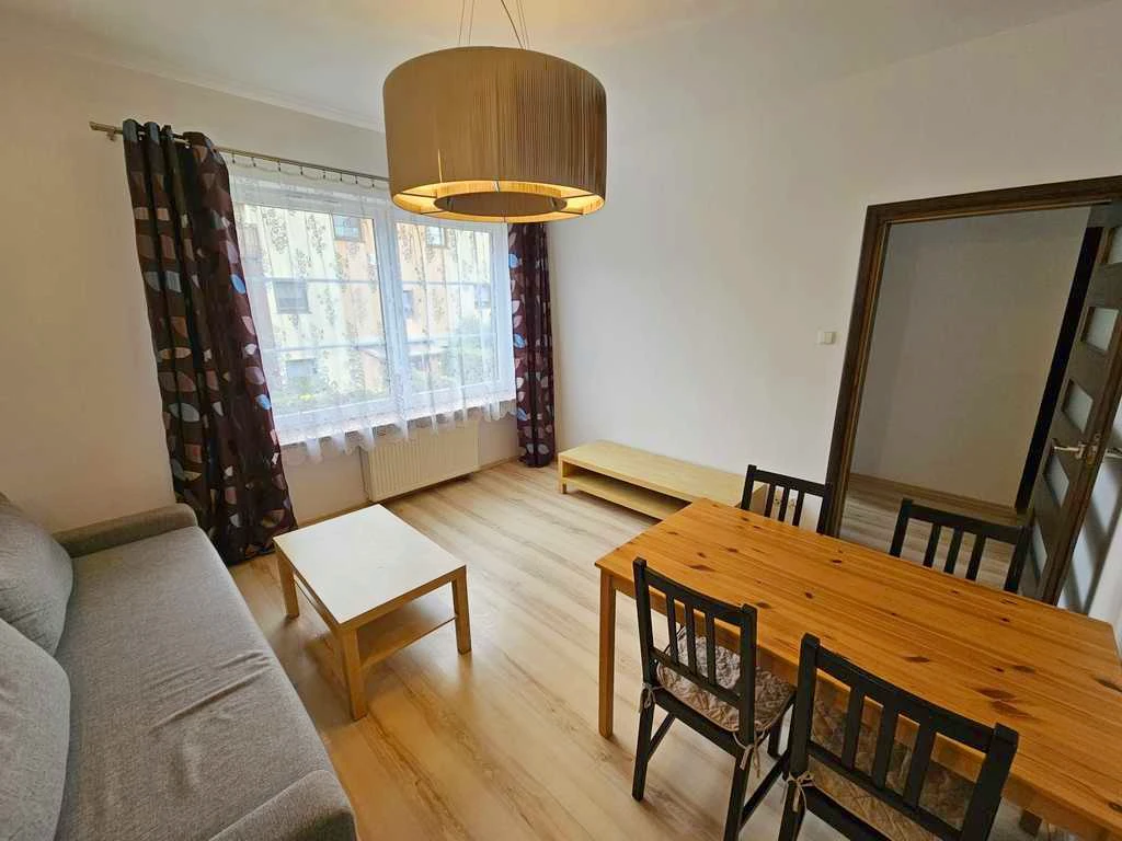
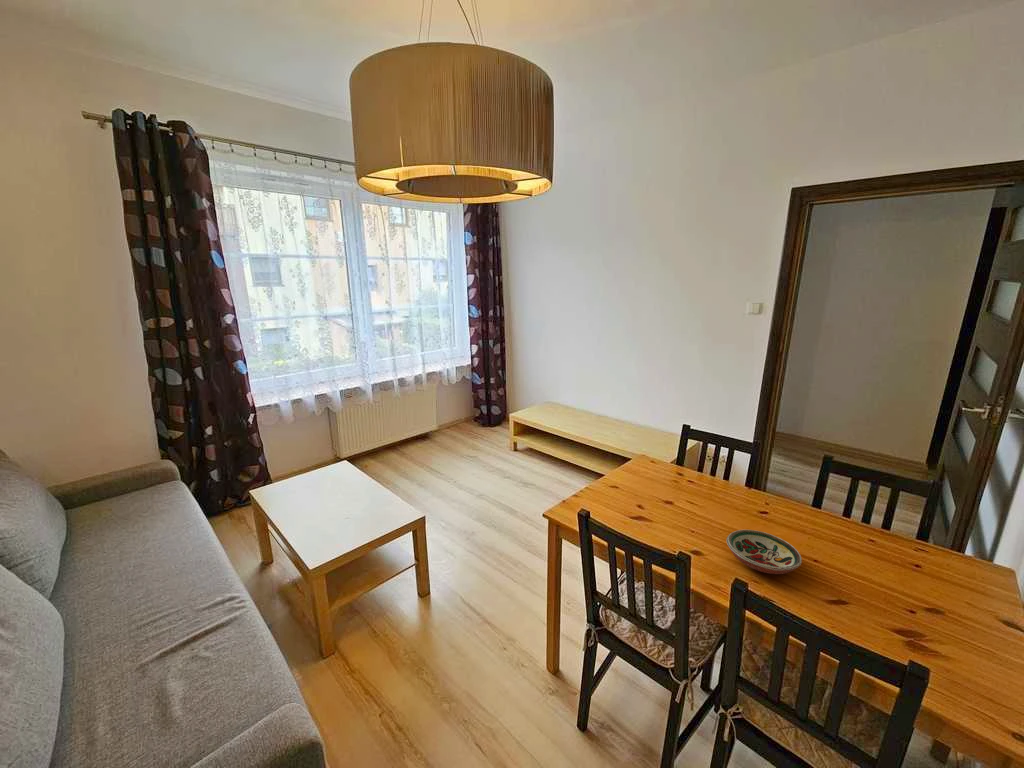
+ decorative bowl (761, 554)
